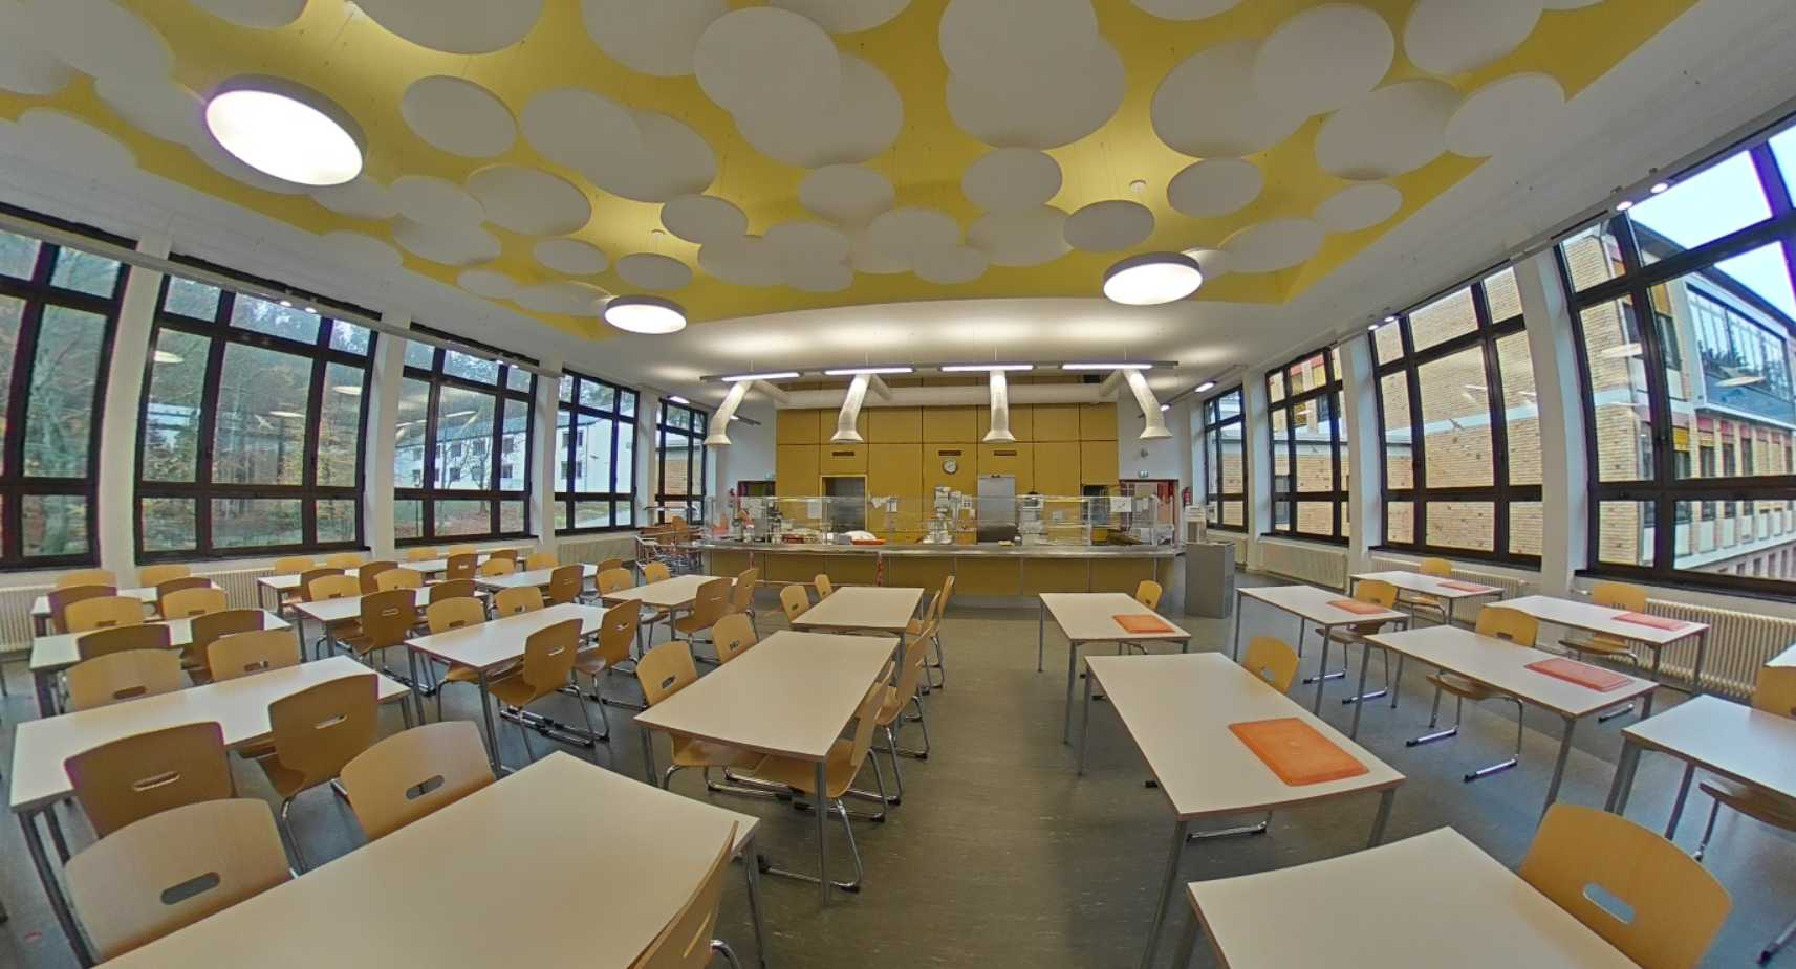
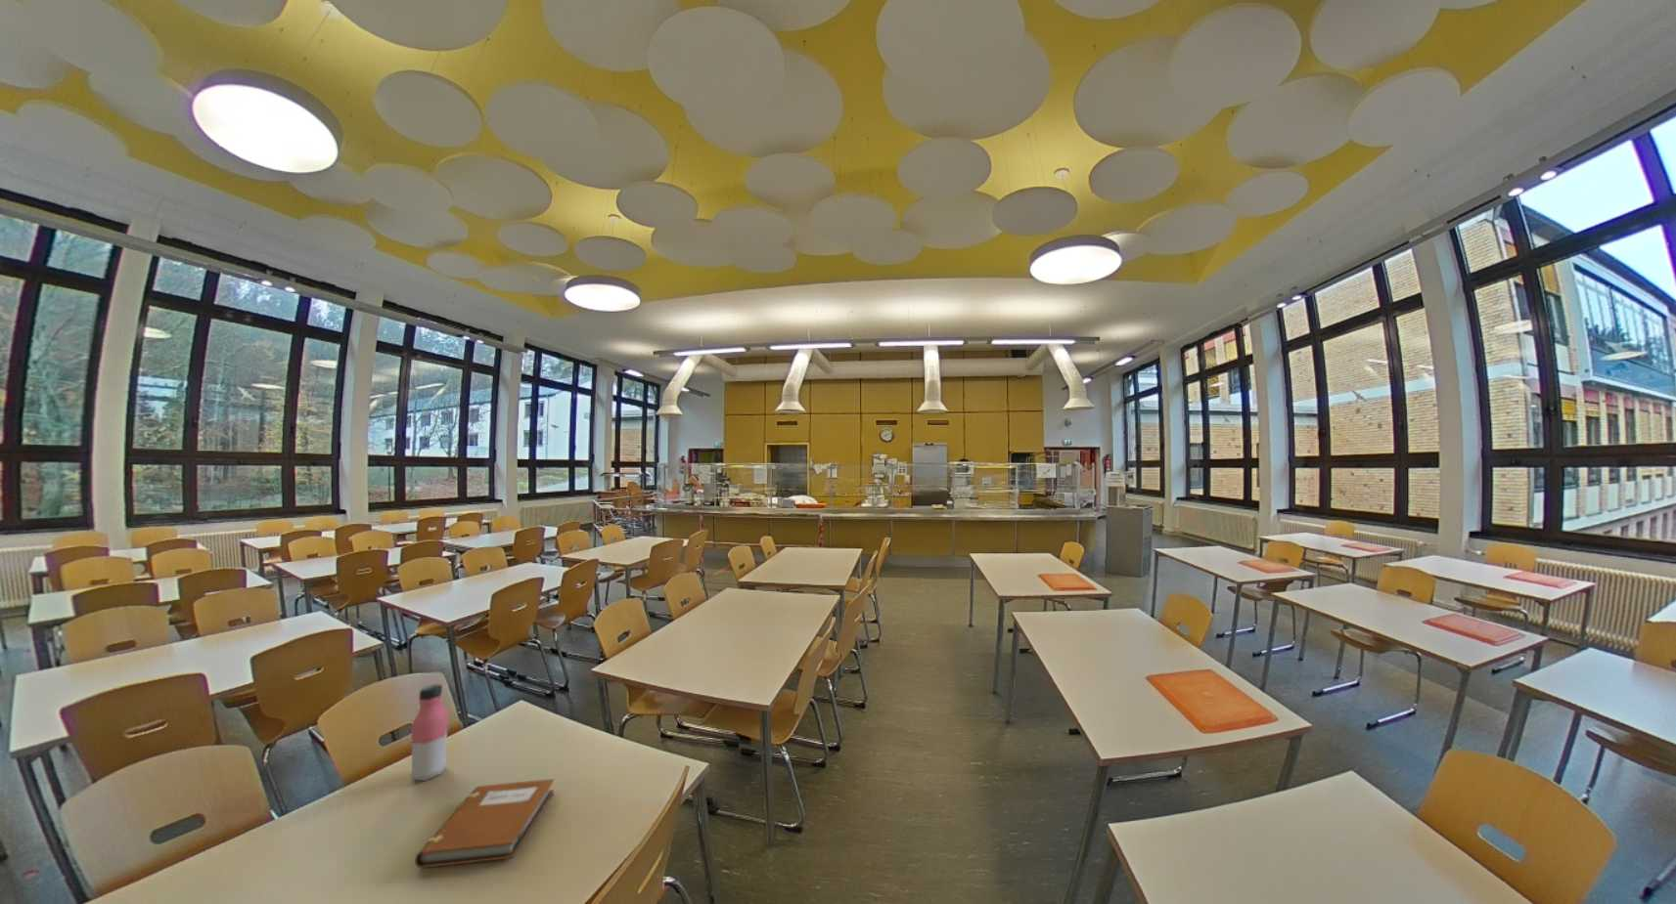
+ water bottle (429, 730)
+ notebook (493, 817)
